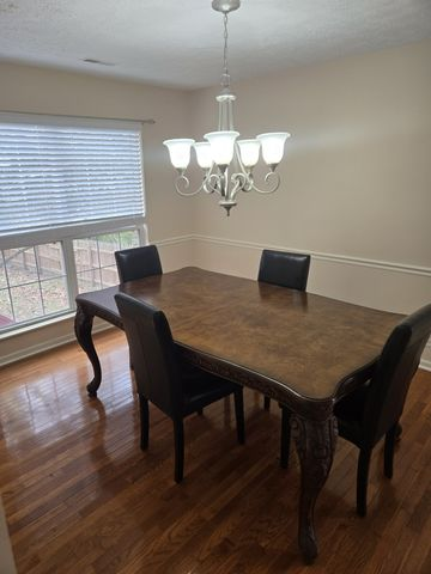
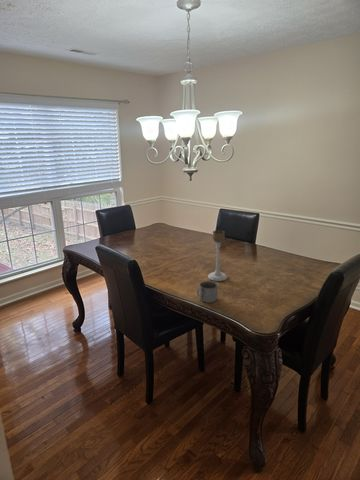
+ mug (207, 292)
+ candle holder (218, 254)
